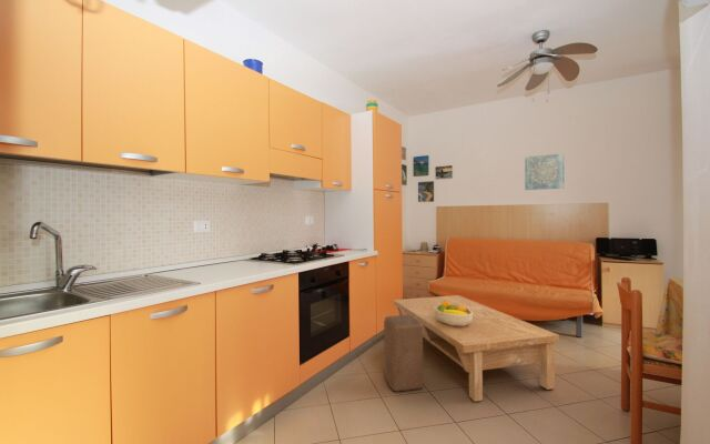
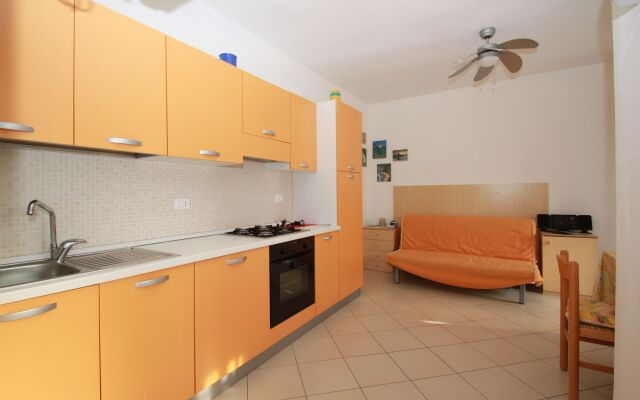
- fruit bowl (453, 312)
- wall art (544, 172)
- stool (403, 351)
- coffee table (460, 335)
